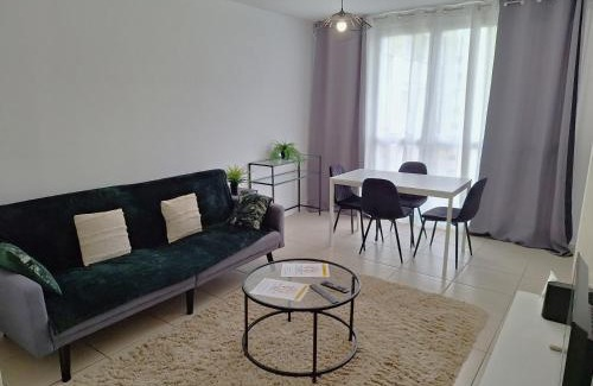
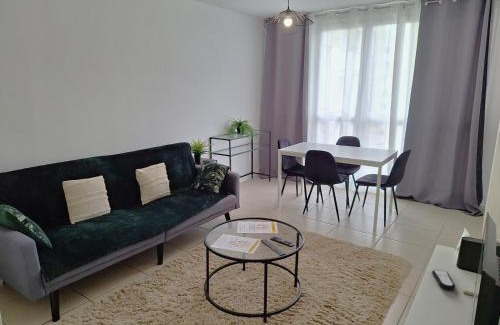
+ remote control (443, 279)
